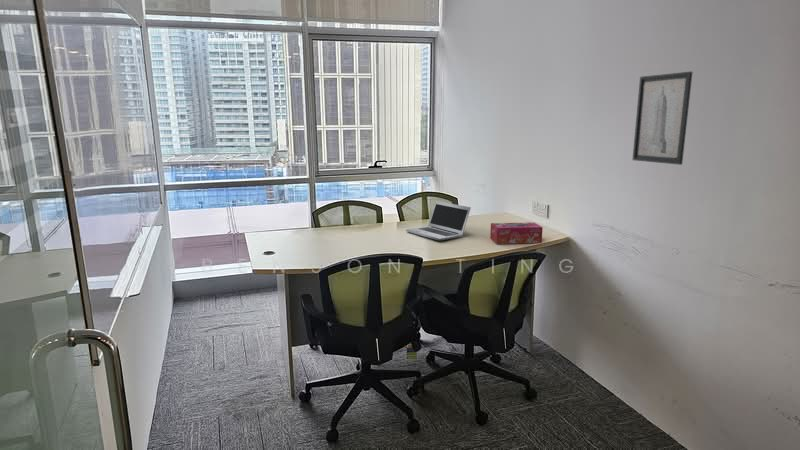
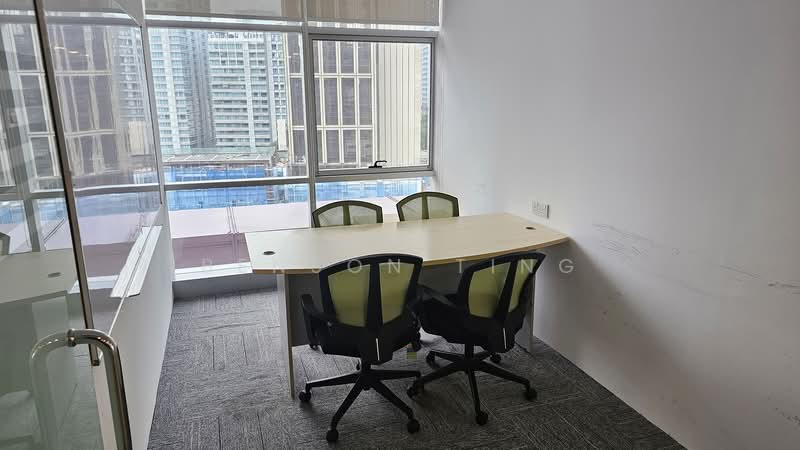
- tissue box (515, 232)
- wall art (660, 119)
- laptop (437, 219)
